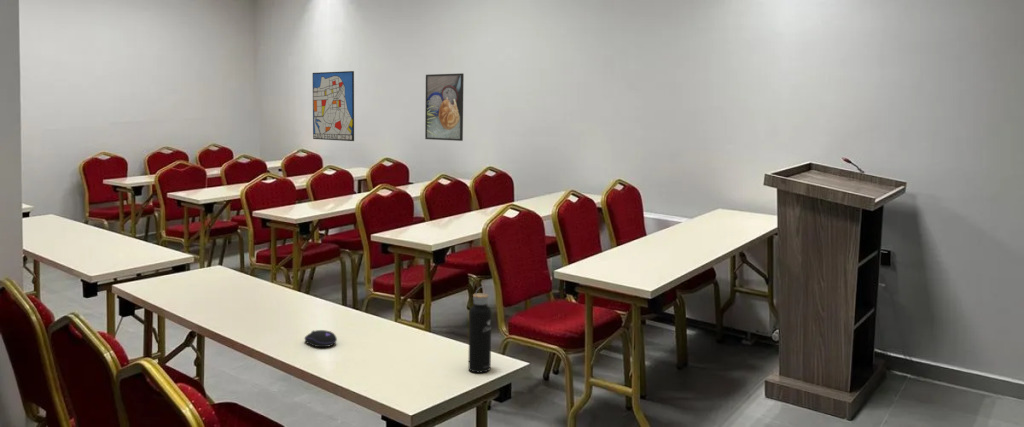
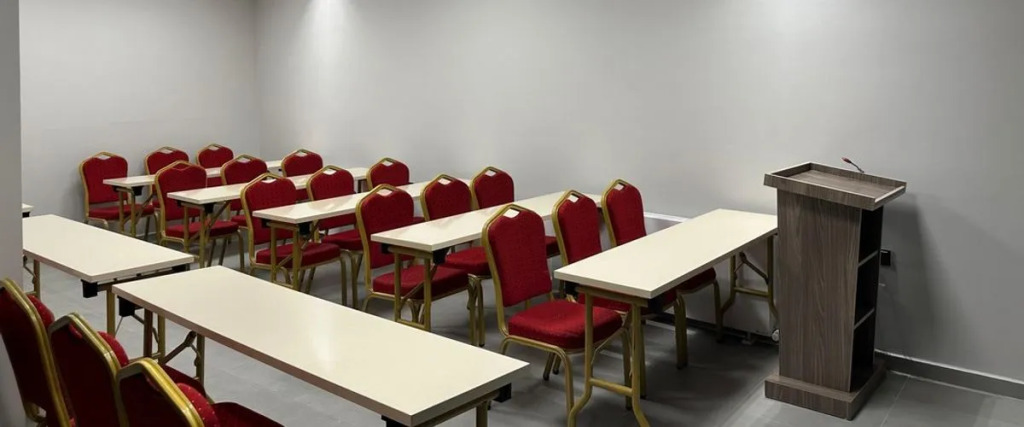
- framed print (443, 107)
- computer mouse (320, 336)
- wall art (332, 106)
- water bottle (480, 328)
